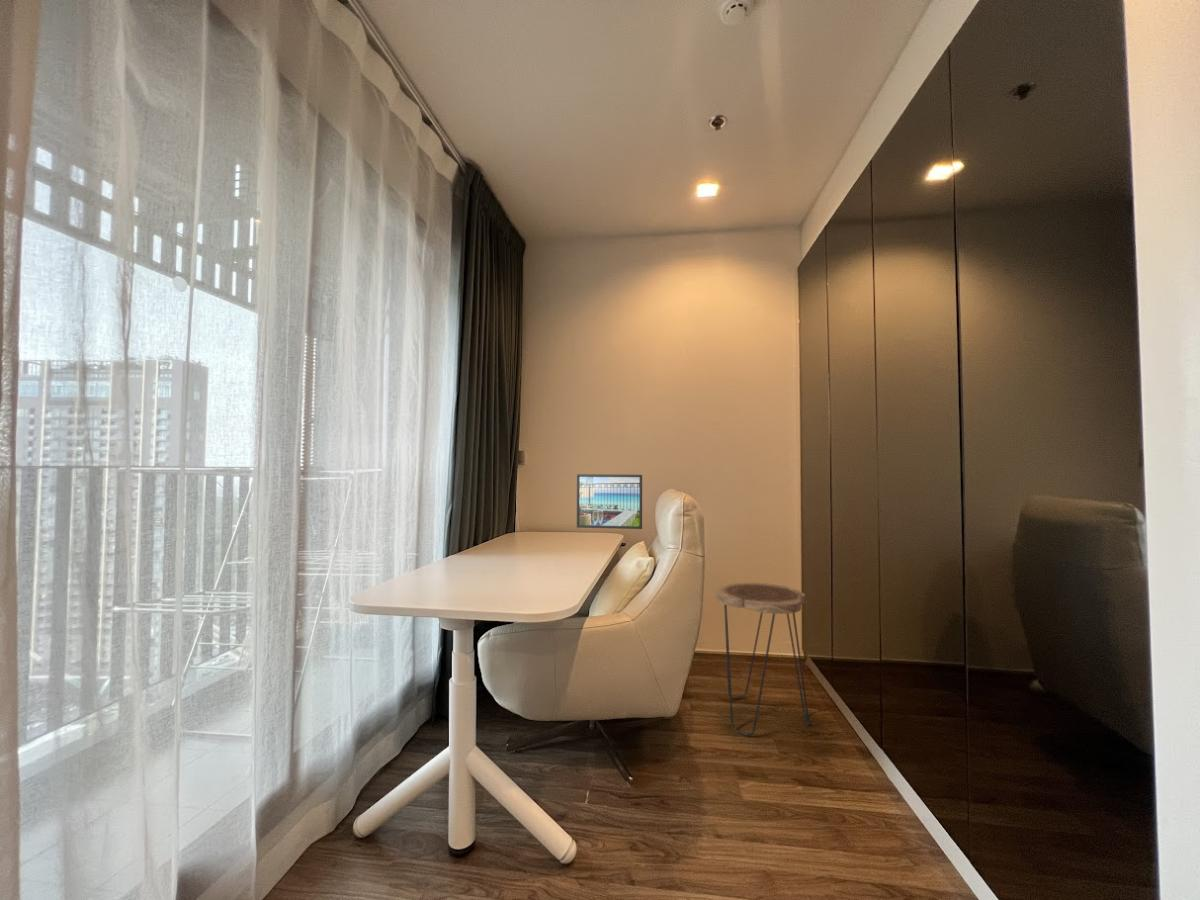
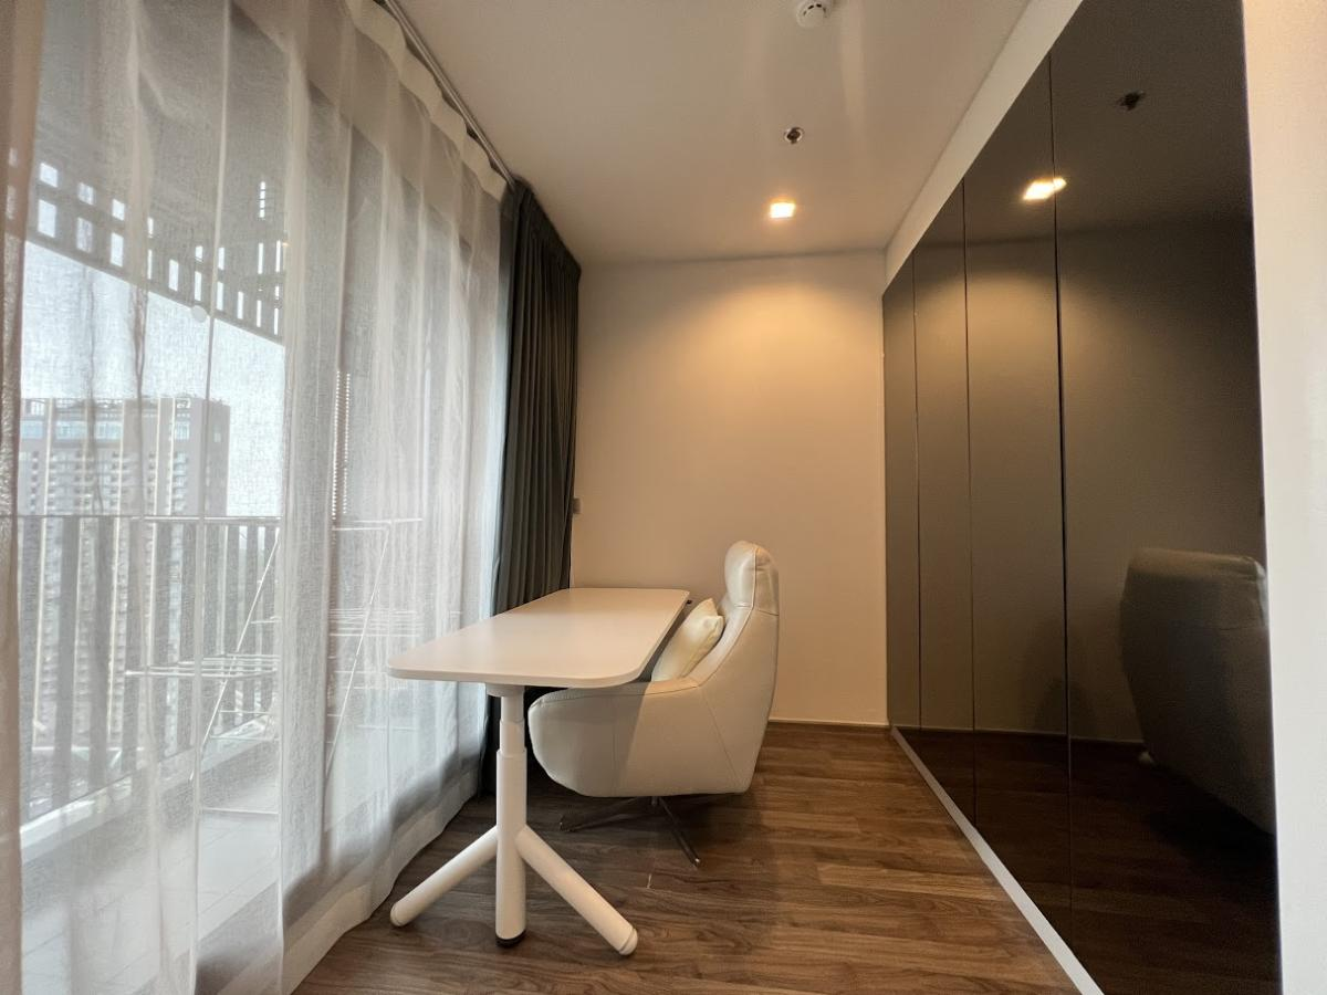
- side table (765, 657)
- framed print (609, 501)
